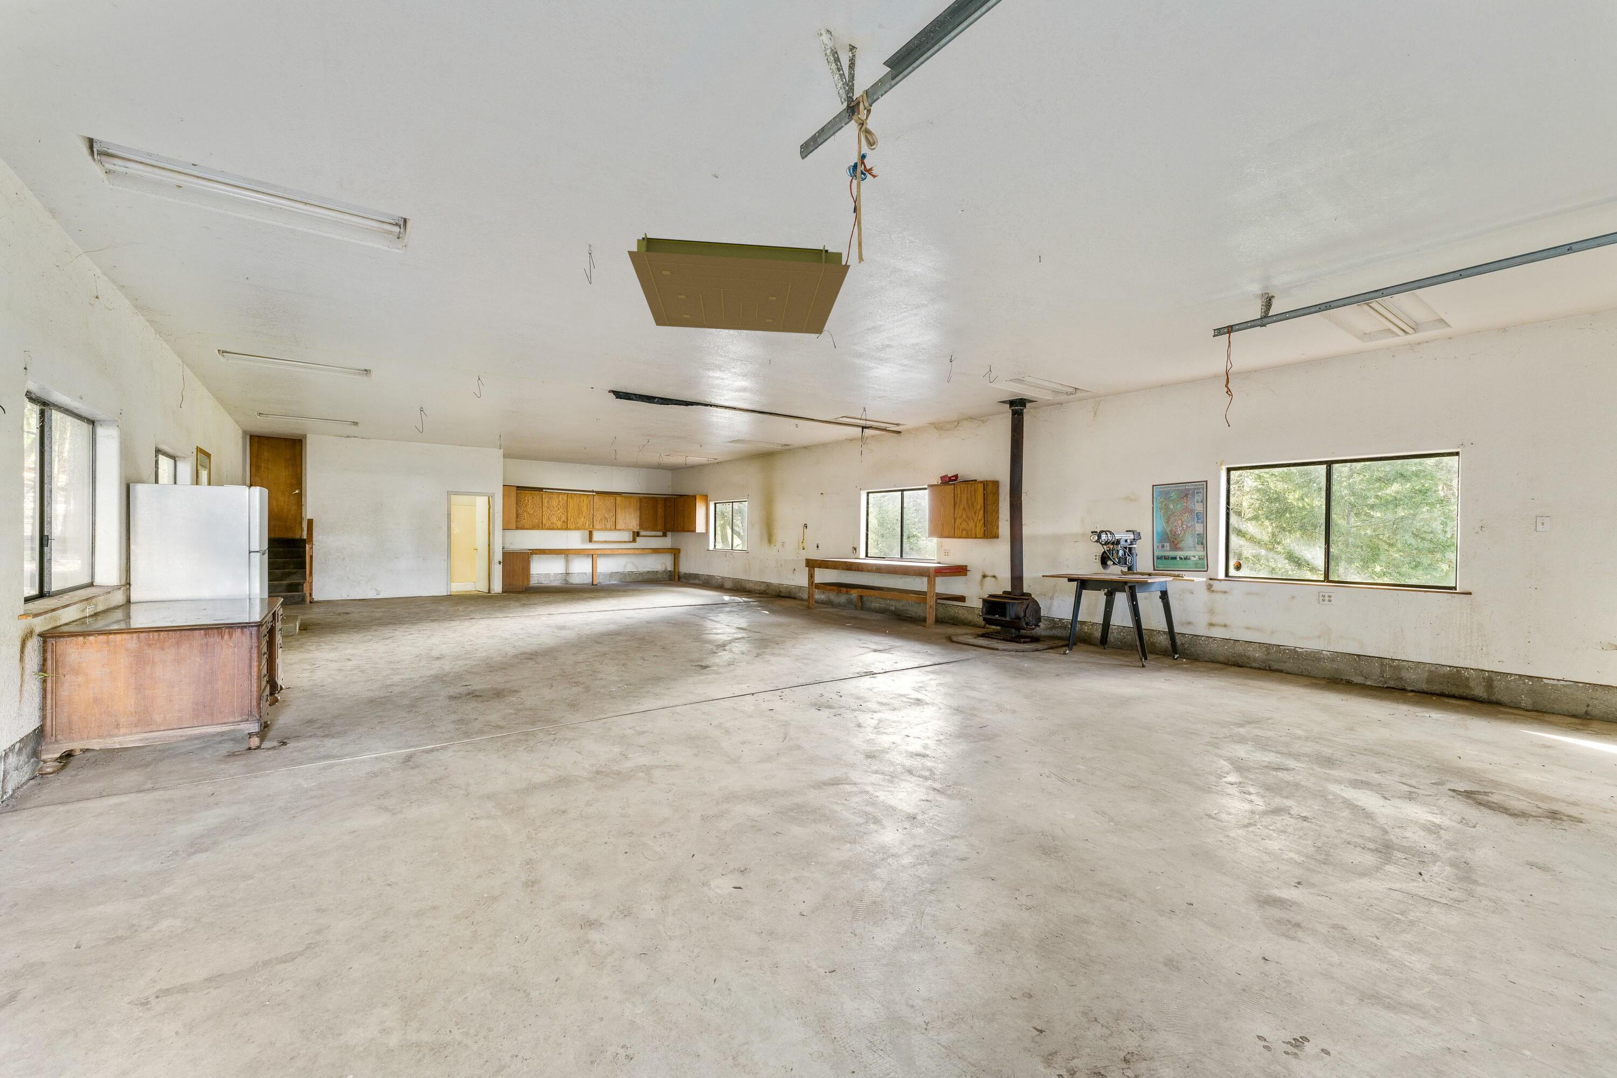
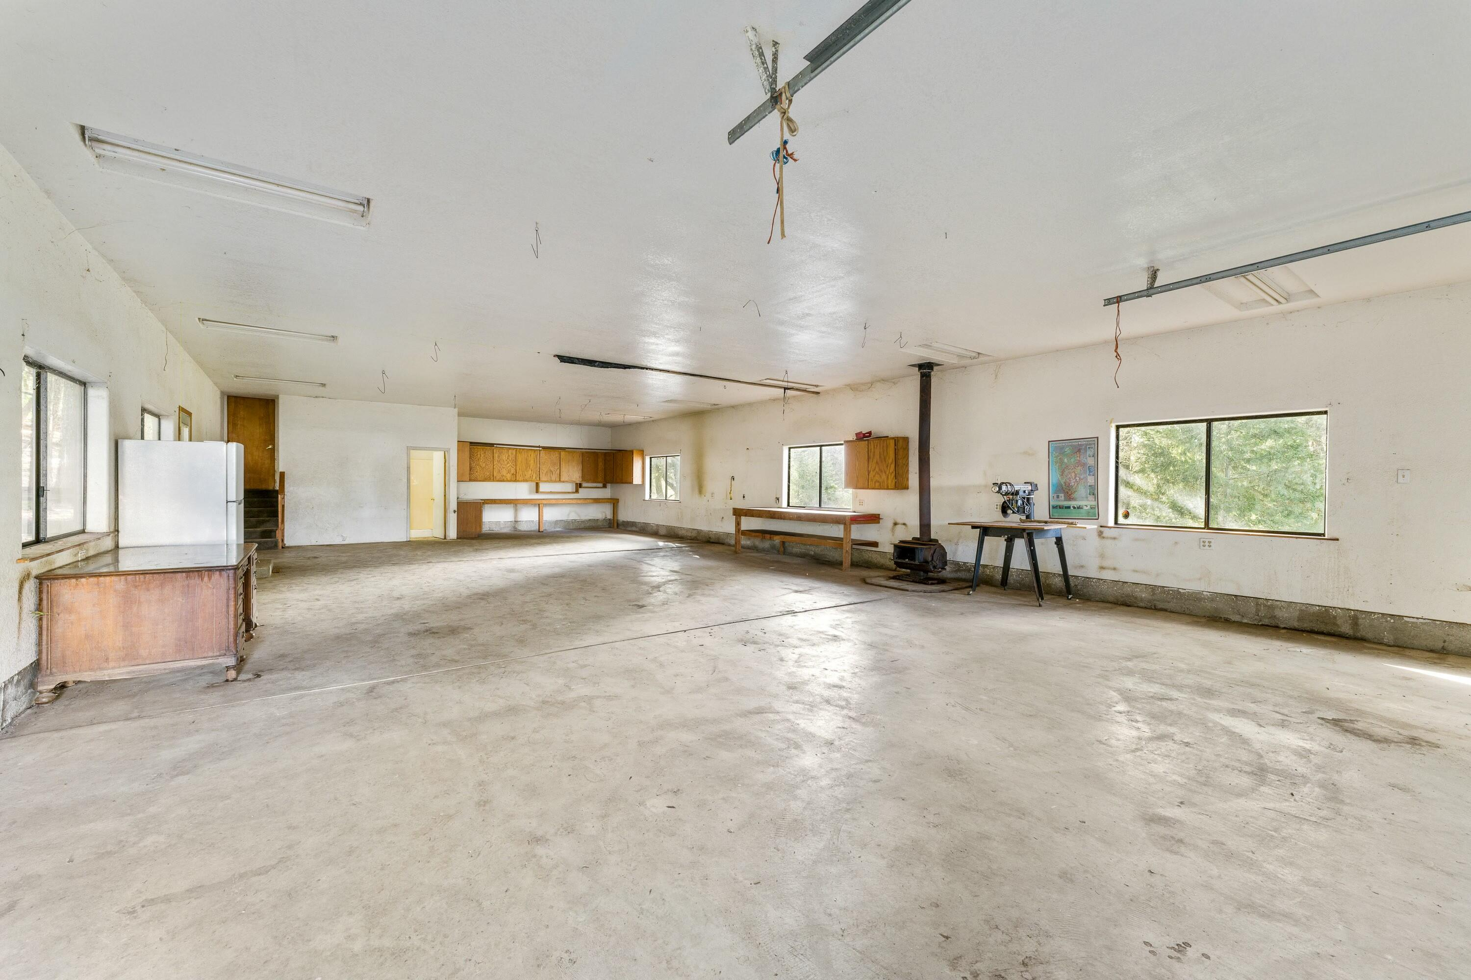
- light panel (741, 290)
